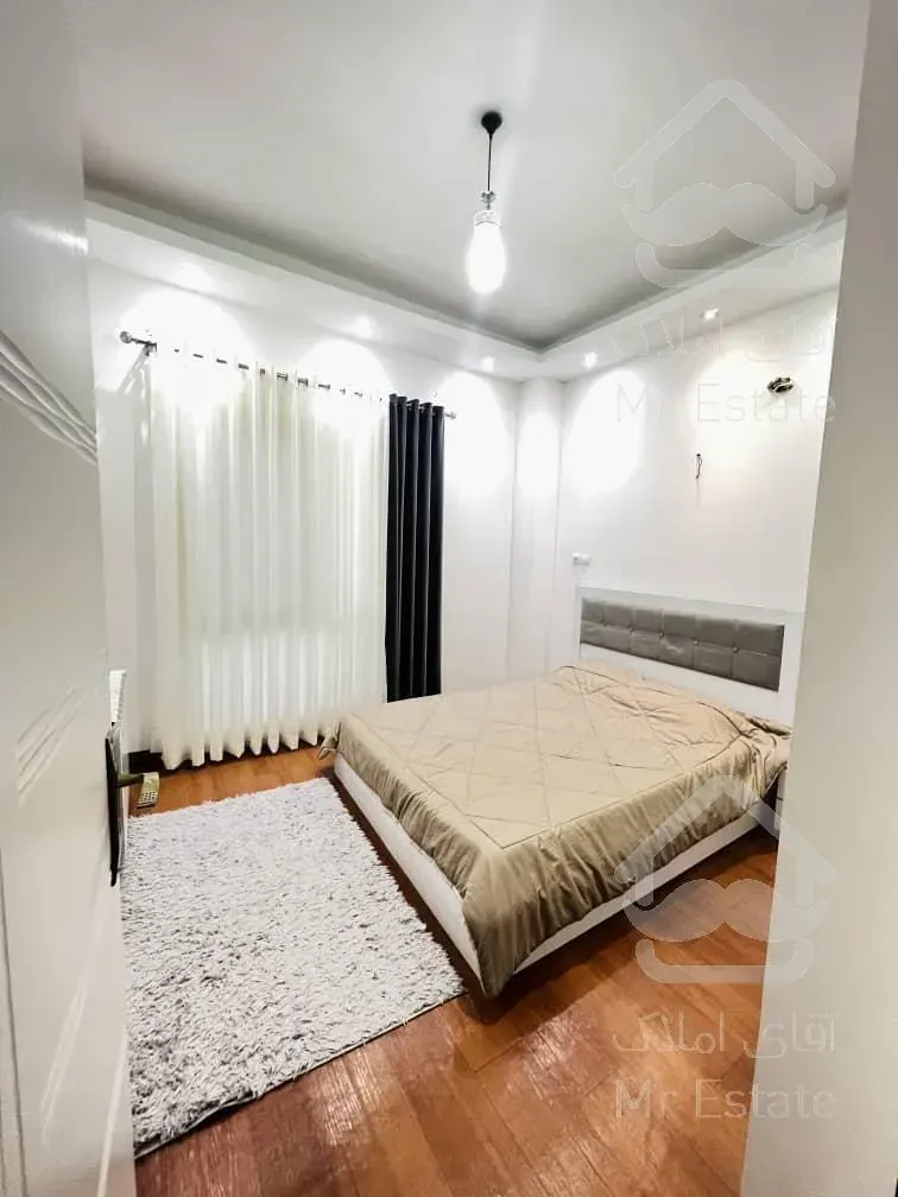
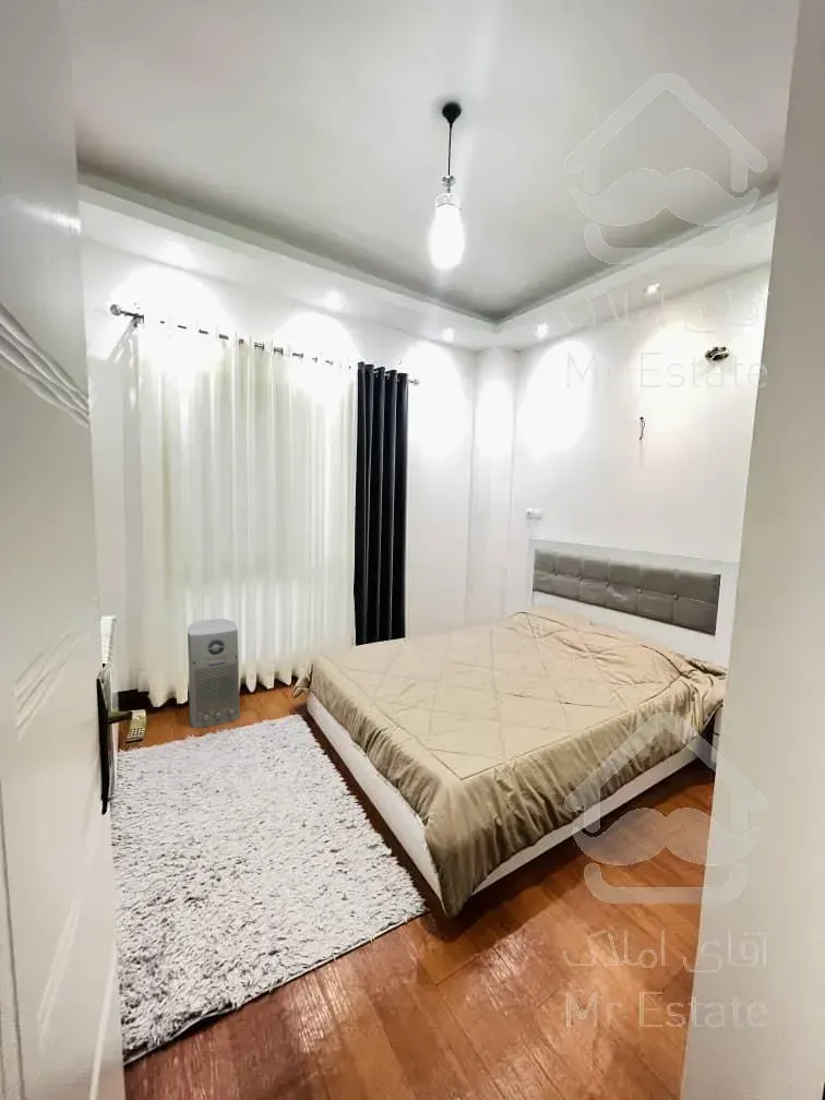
+ air purifier (213, 670)
